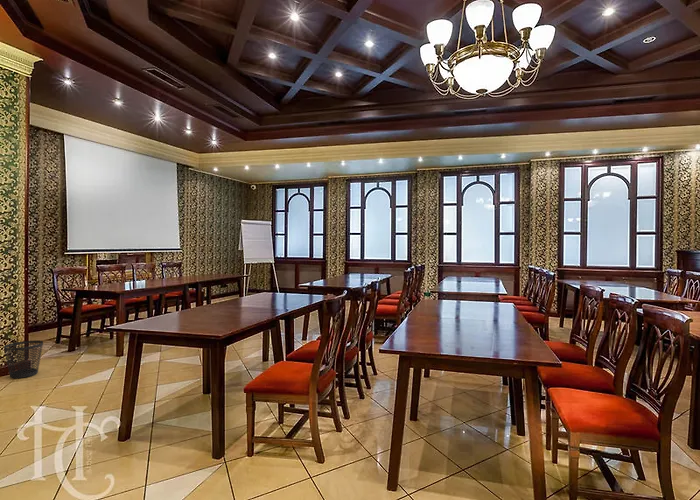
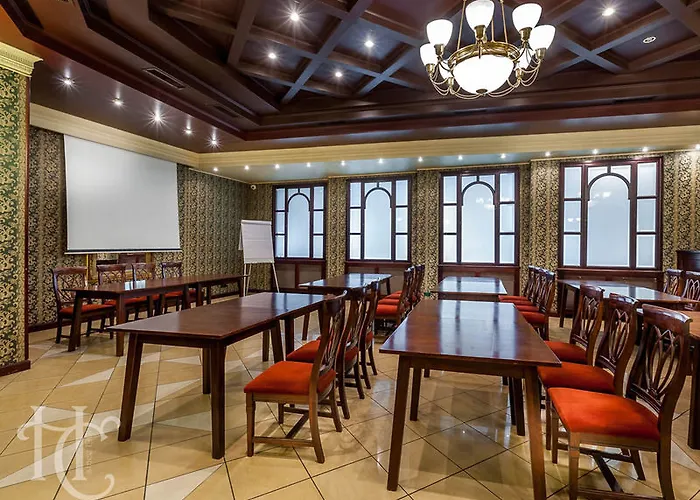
- wastebasket (24, 359)
